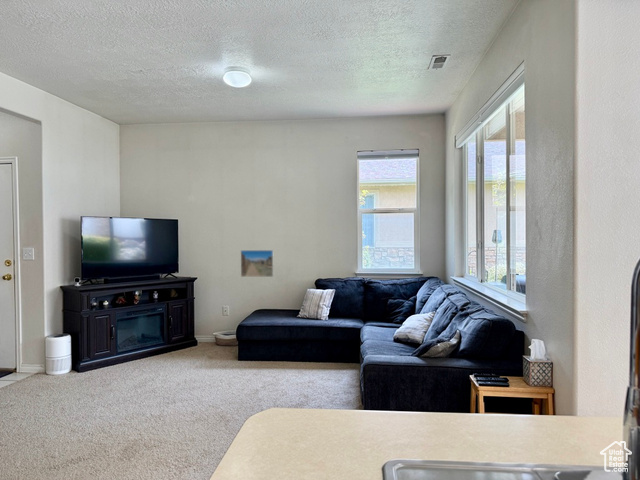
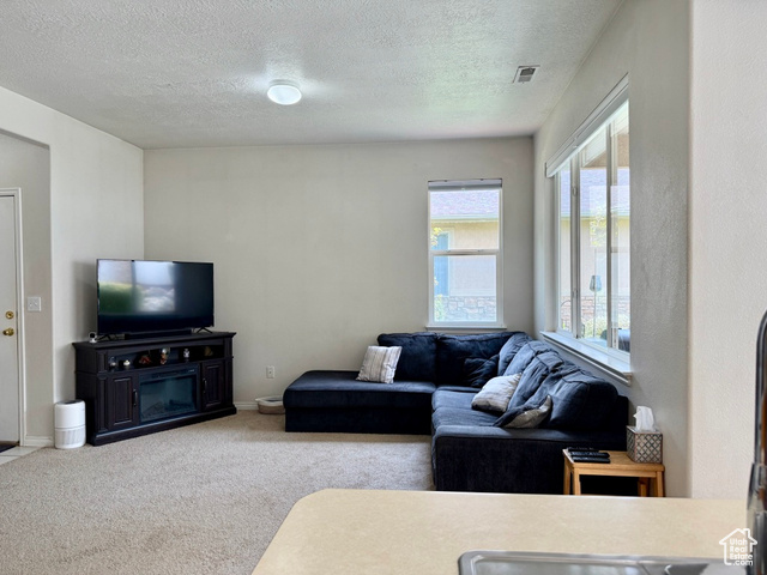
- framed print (257, 263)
